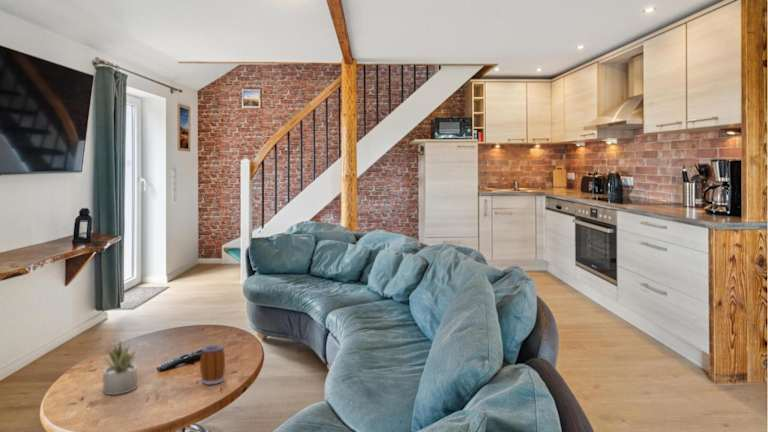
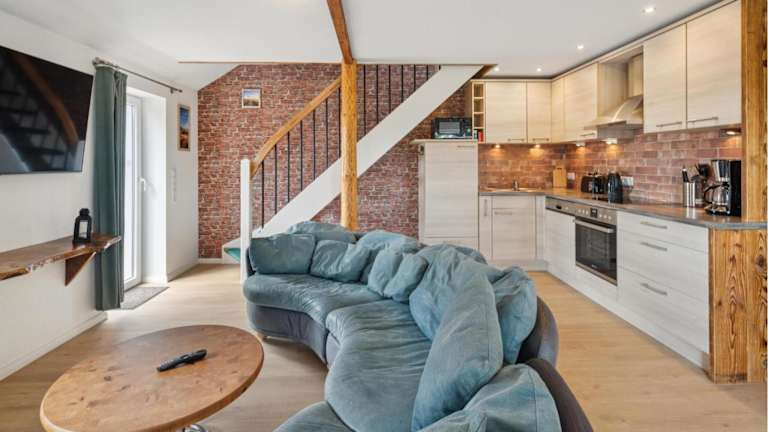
- succulent plant (120, 365)
- mug (213, 363)
